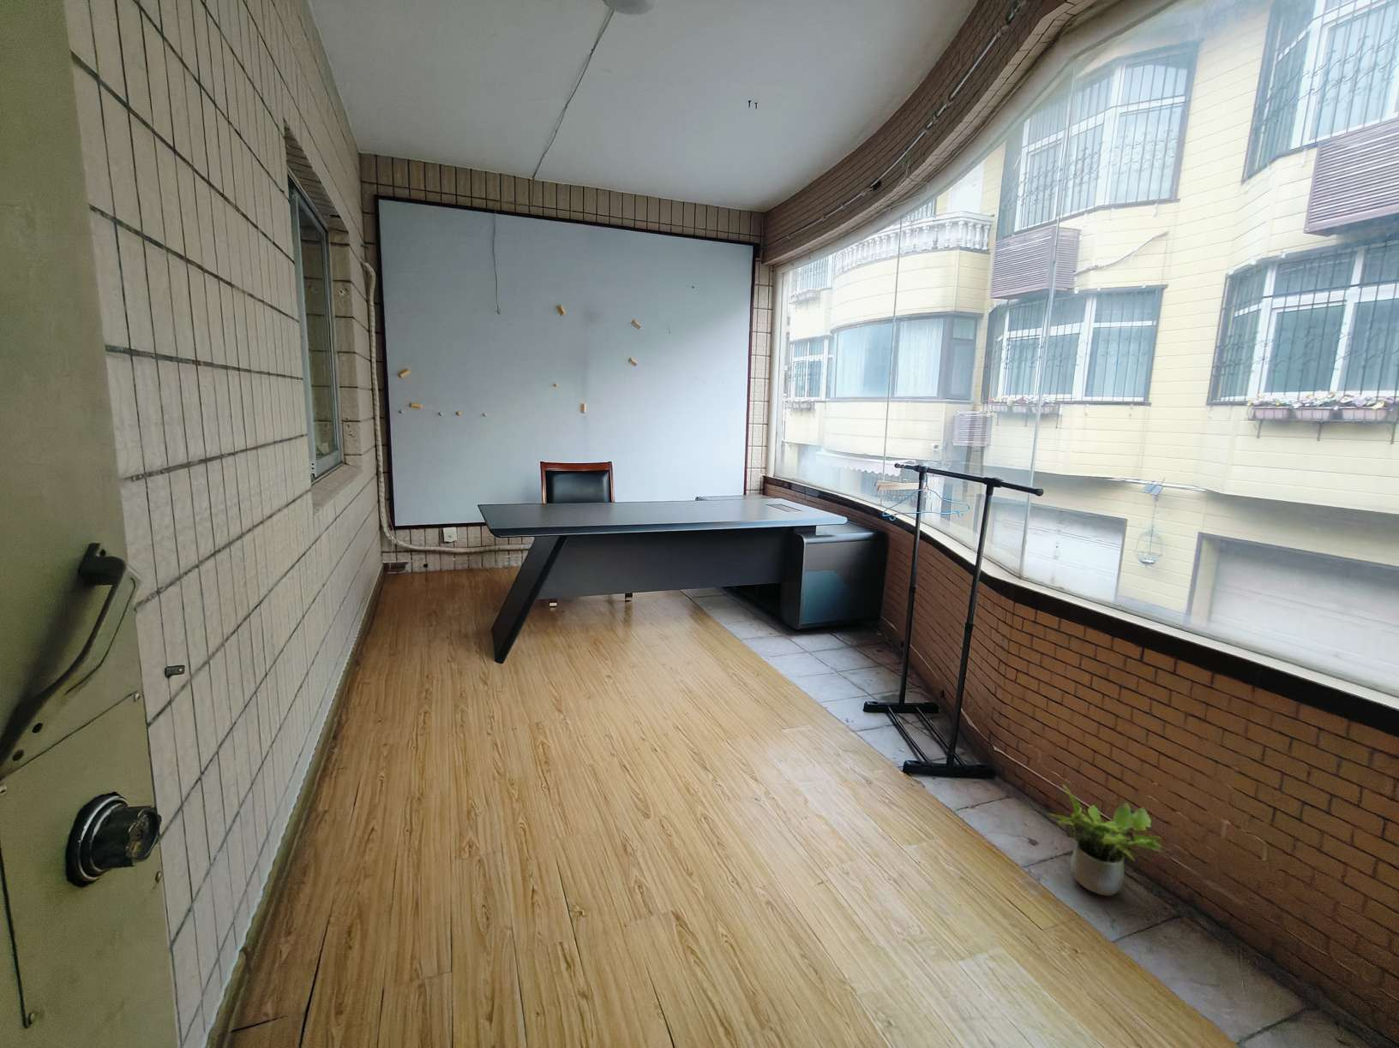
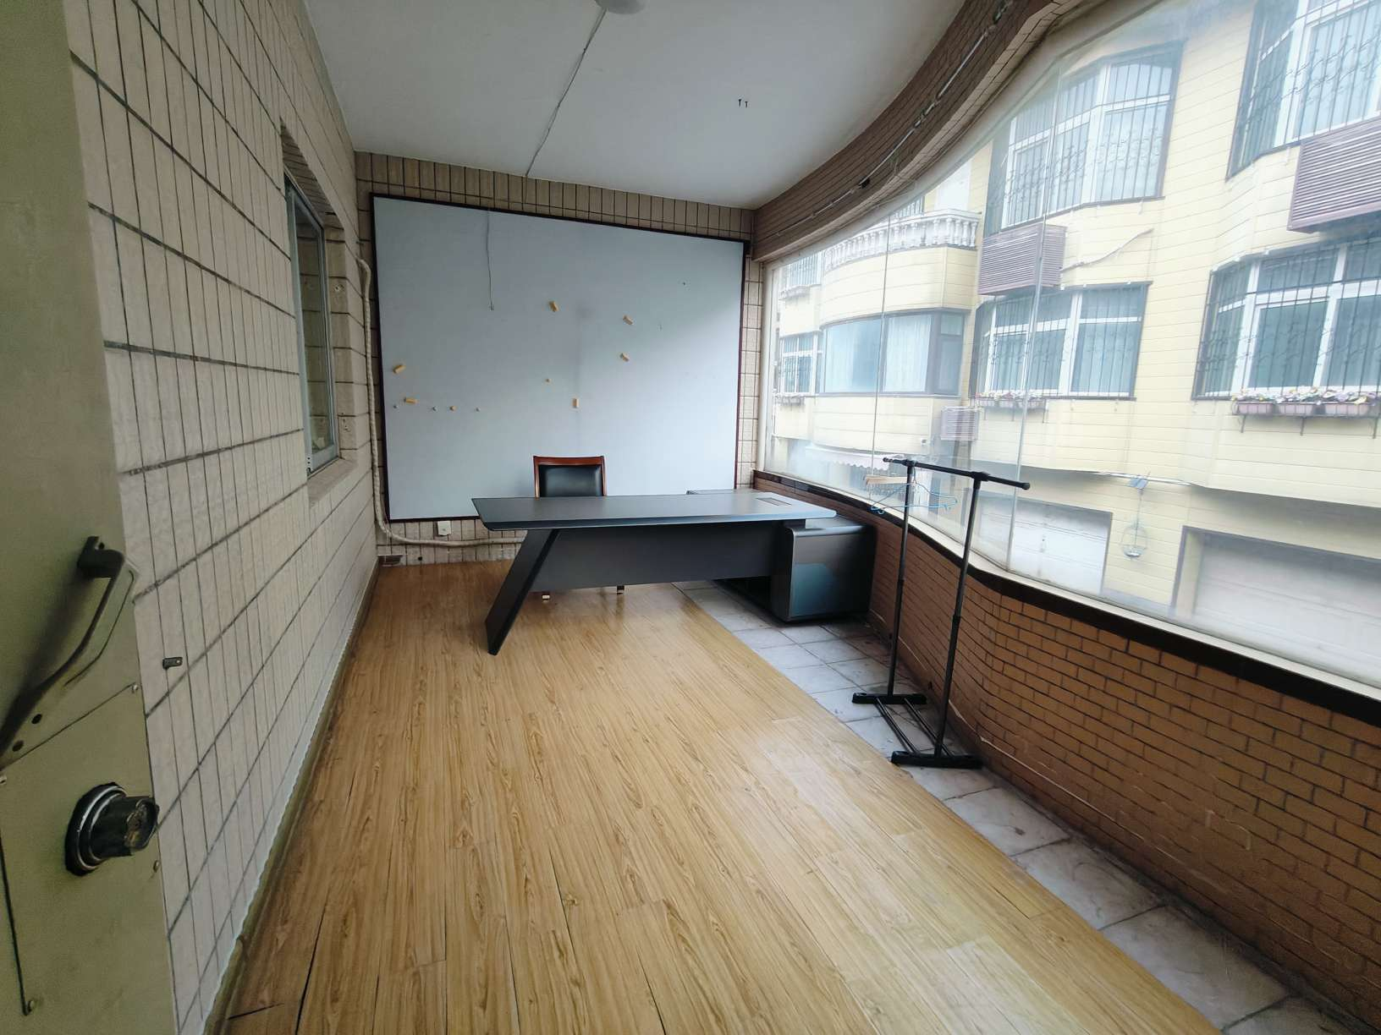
- potted plant (1104, 843)
